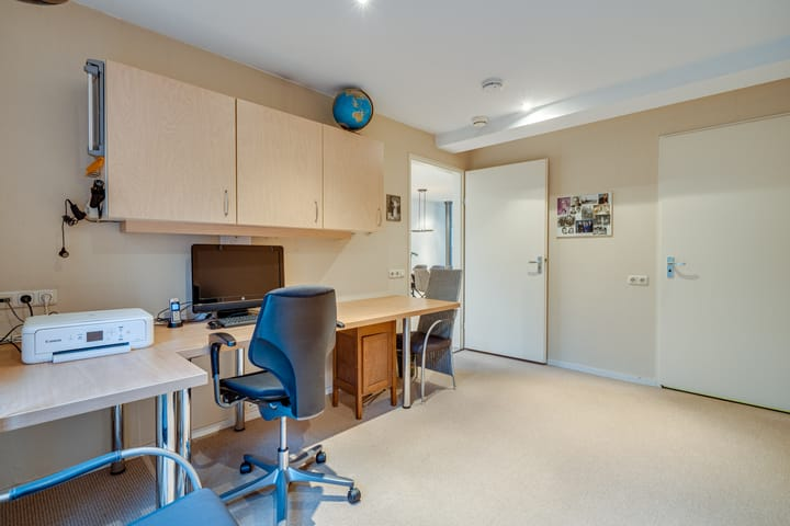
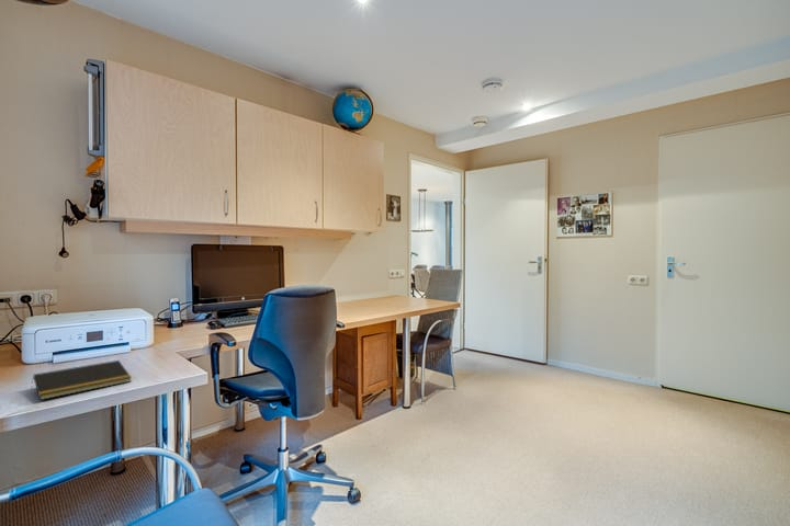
+ notepad (83, 377)
